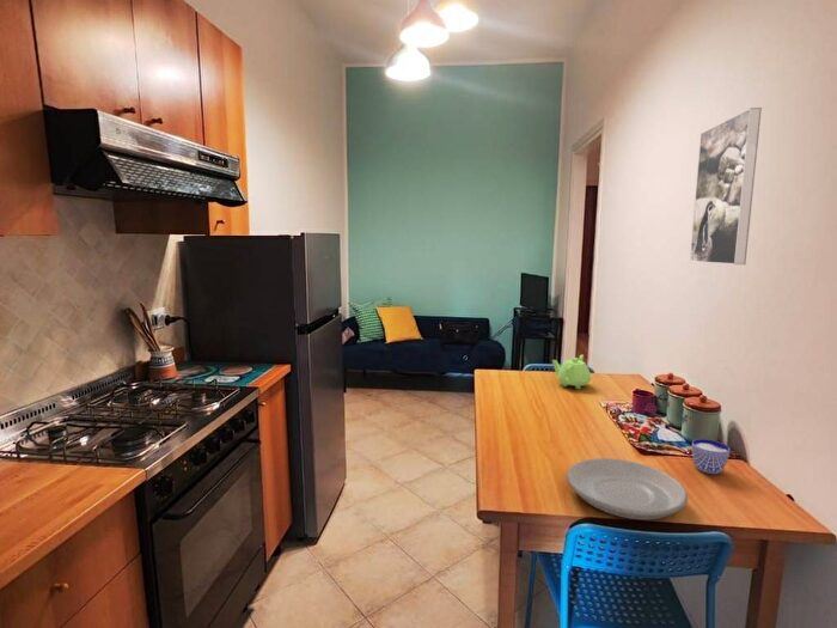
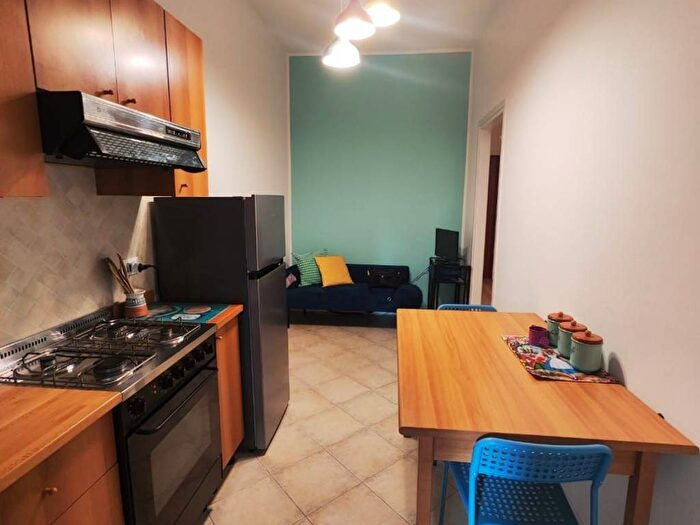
- teapot (572, 371)
- cup (708, 455)
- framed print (721, 194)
- plate (624, 489)
